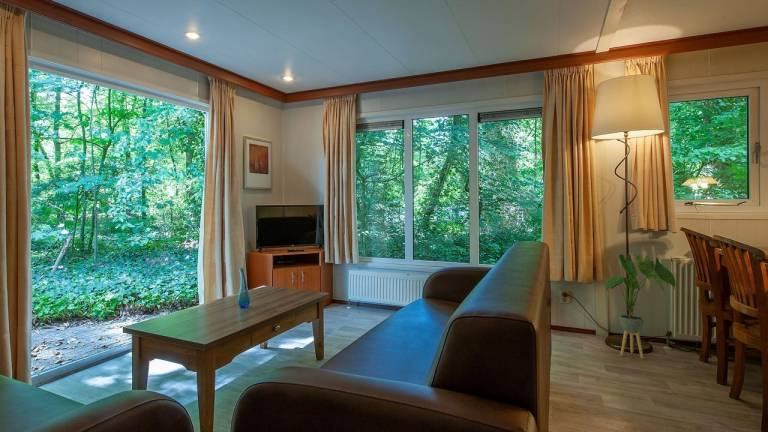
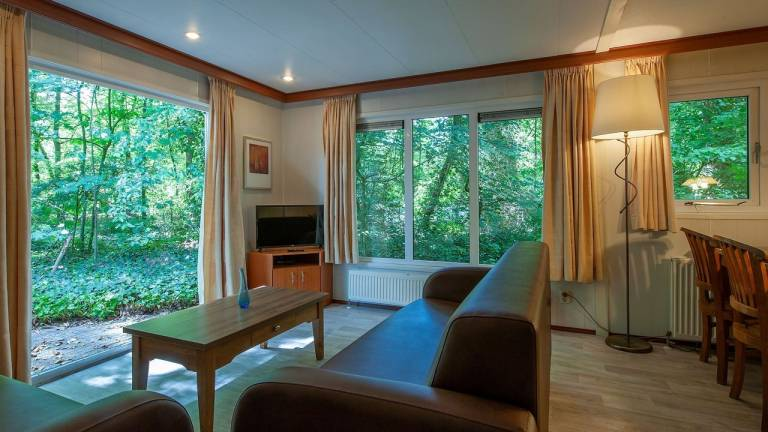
- house plant (634, 304)
